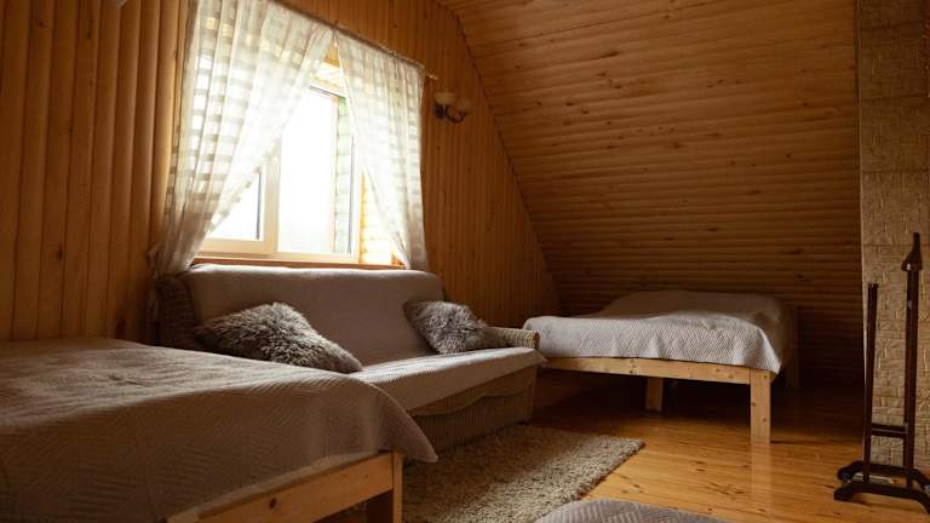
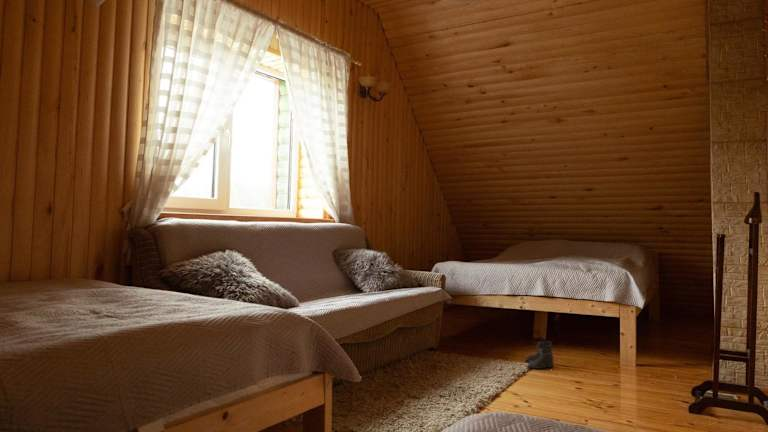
+ boots (539, 353)
